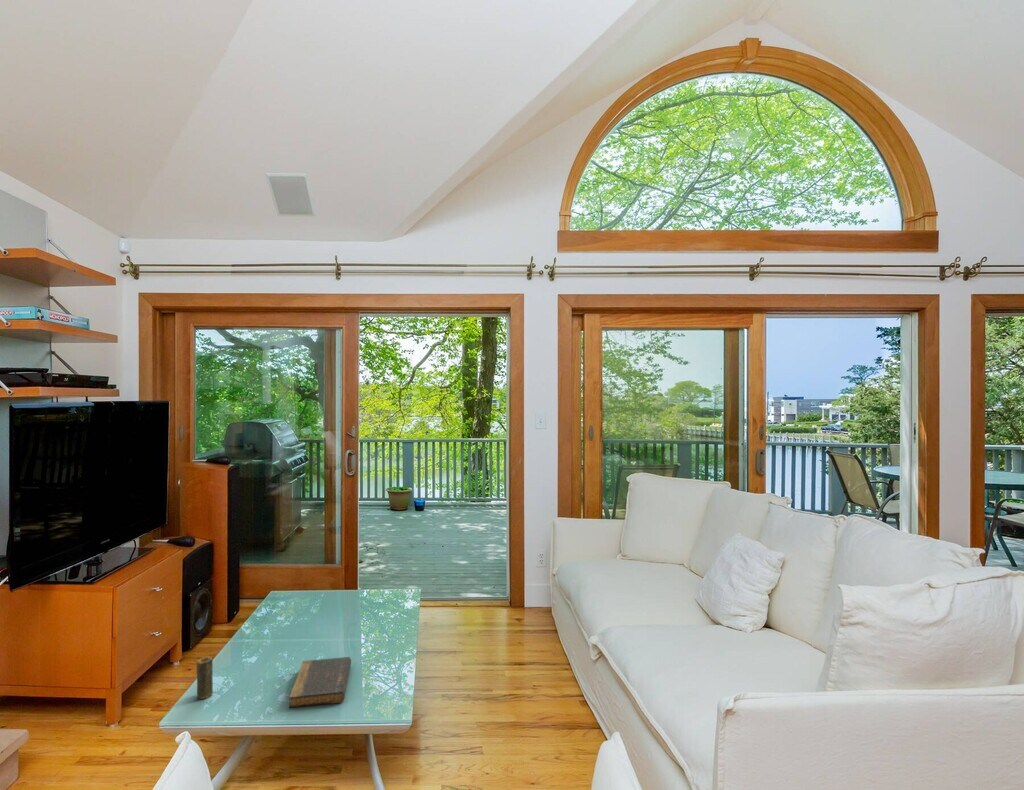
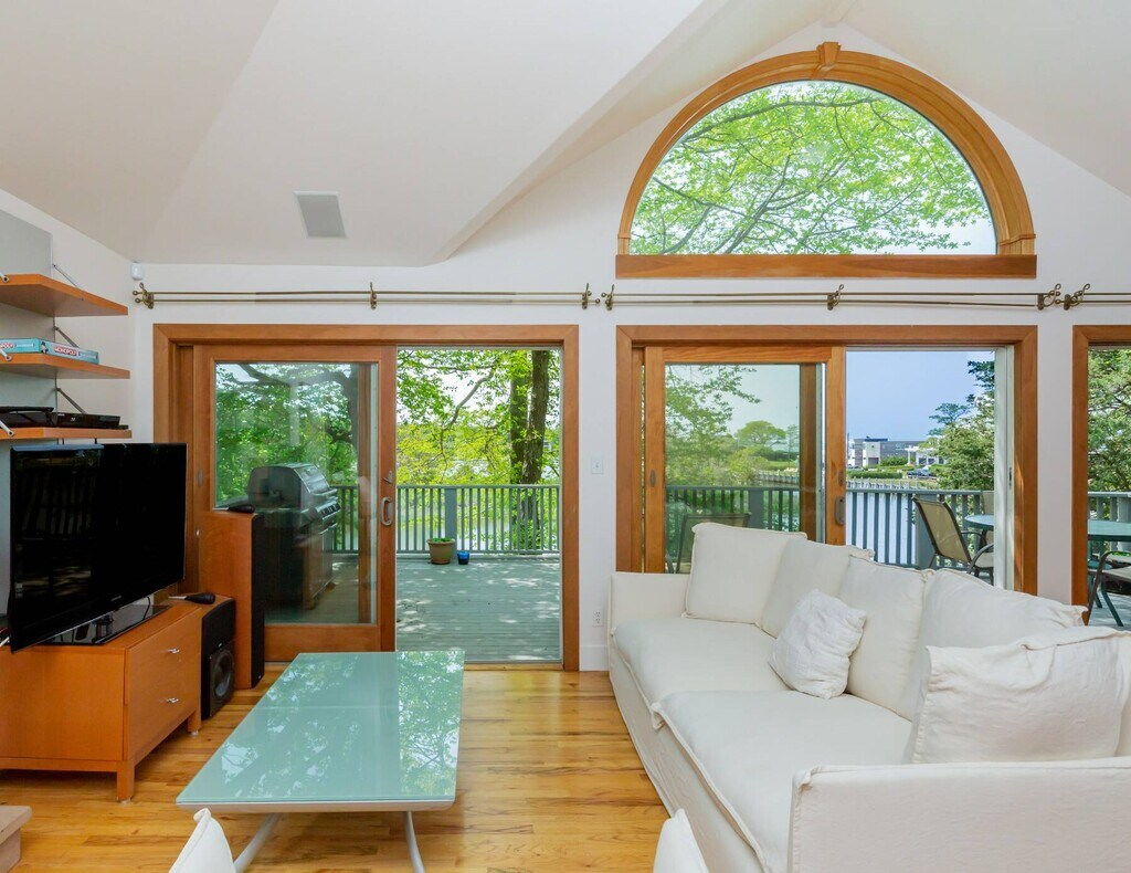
- book (322, 680)
- candle (204, 677)
